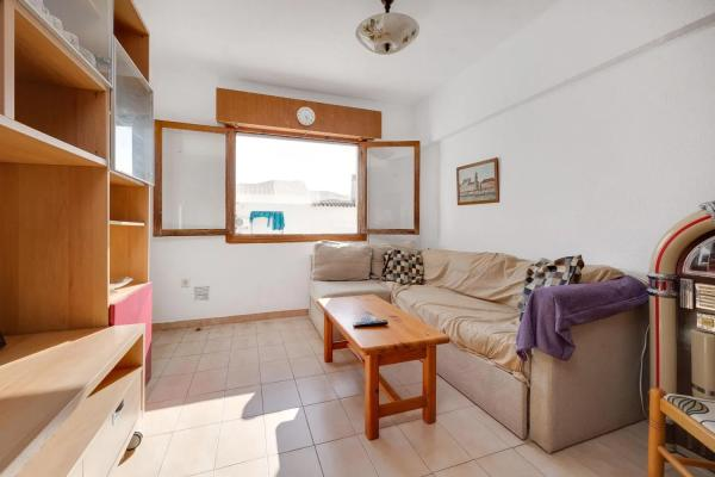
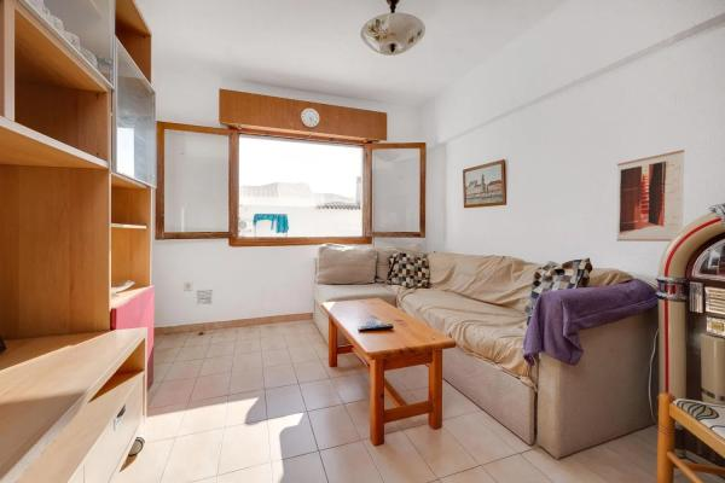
+ wall art (648, 199)
